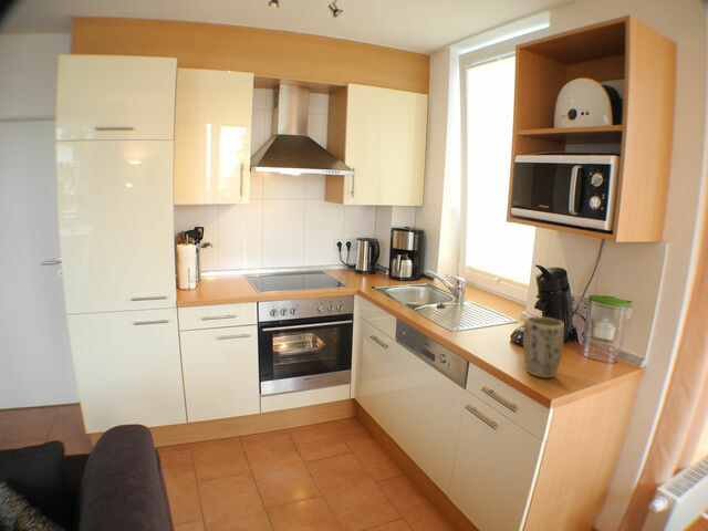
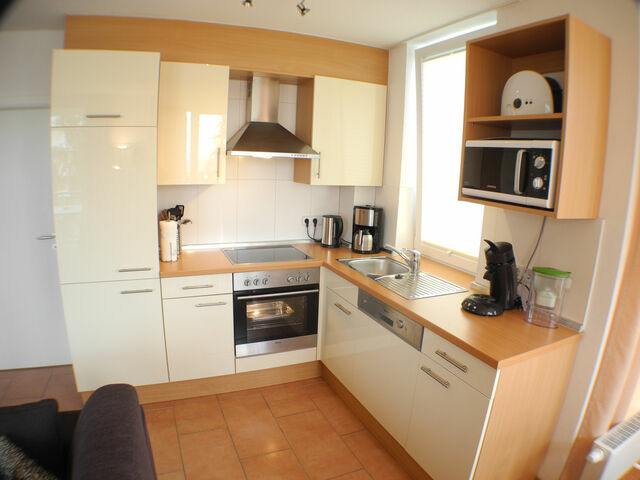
- plant pot (542, 347)
